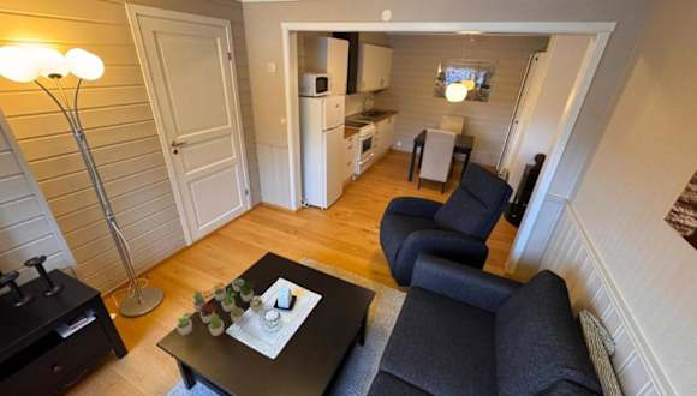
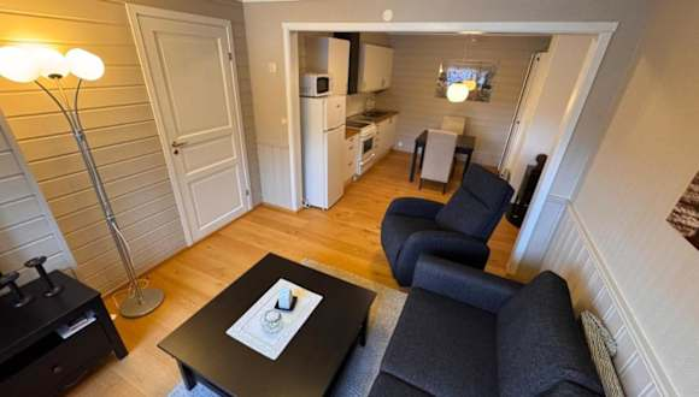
- succulent plant (215, 299)
